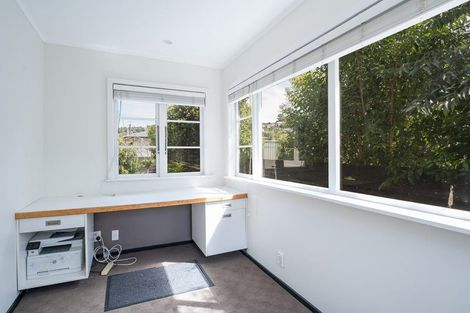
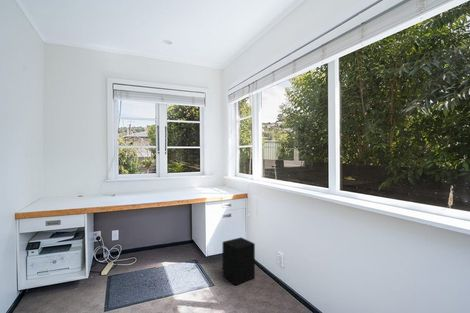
+ speaker (238, 259)
